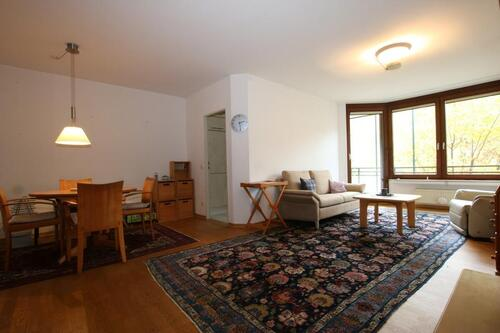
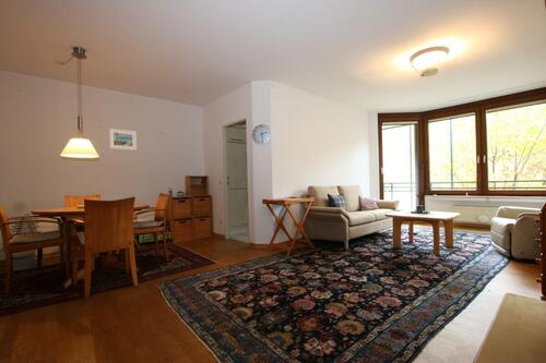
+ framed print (123, 140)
